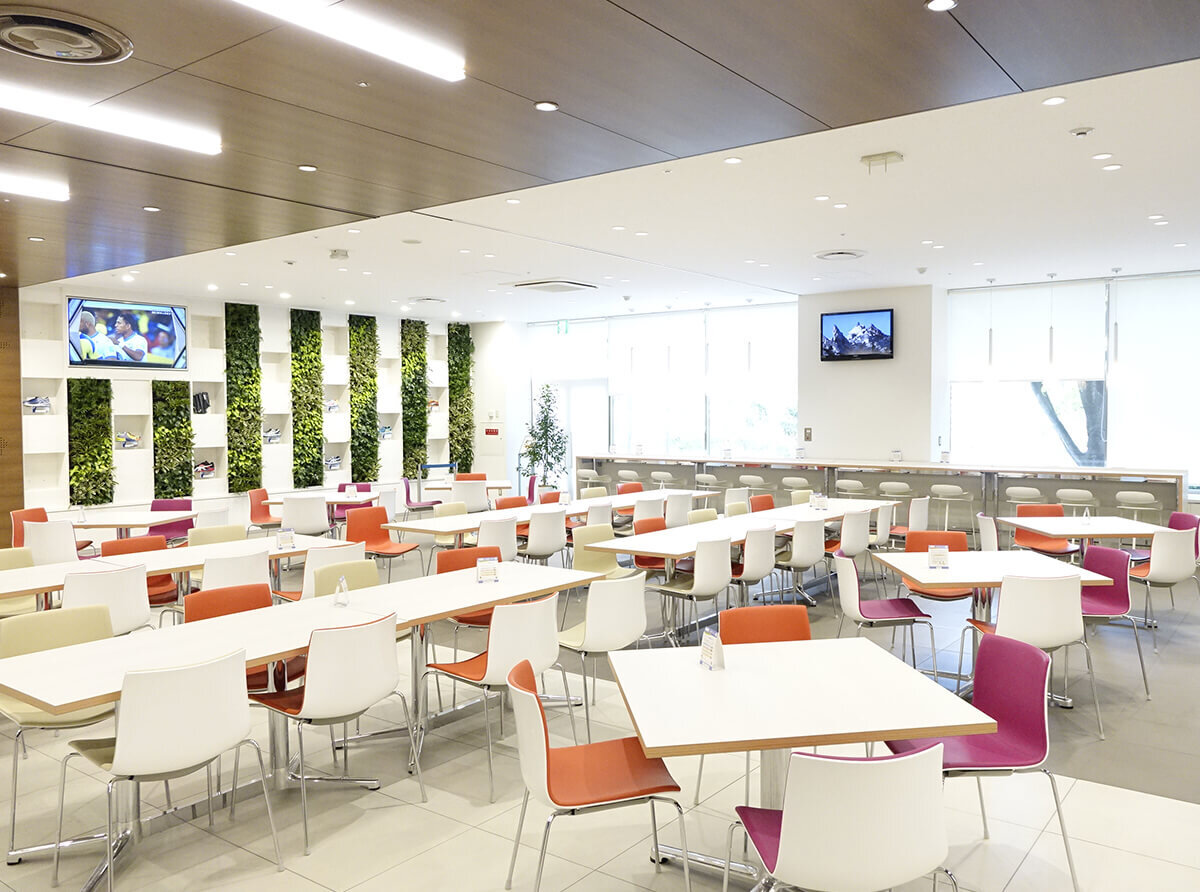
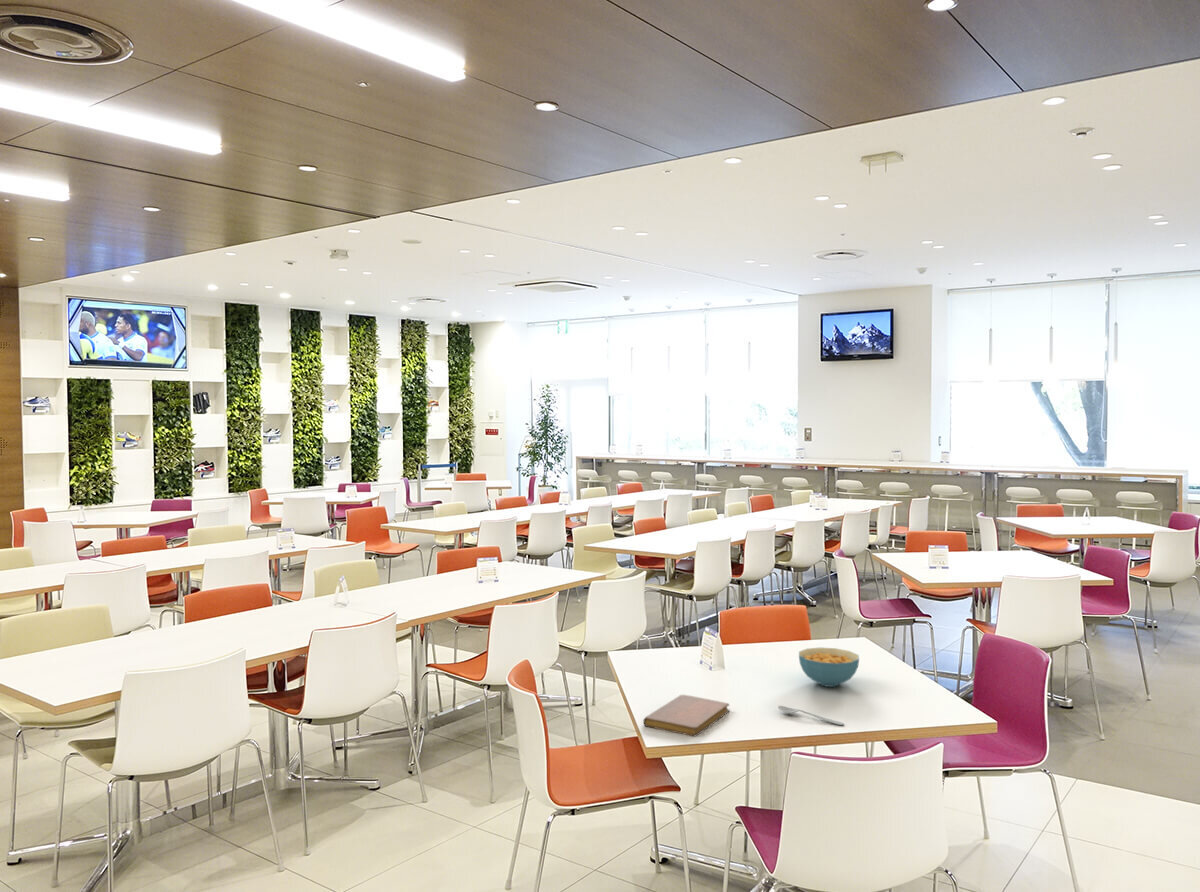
+ cereal bowl (828, 669)
+ notebook (687, 714)
+ spoon (810, 714)
